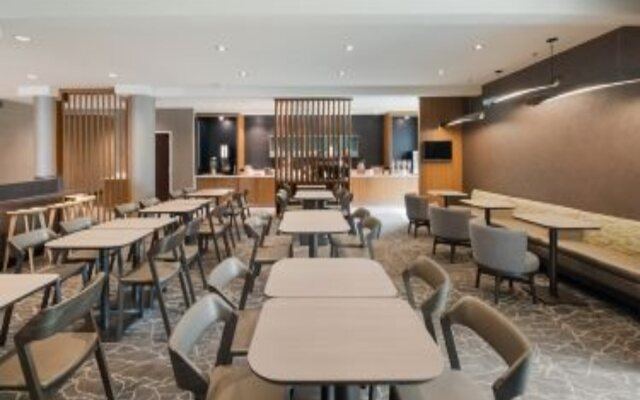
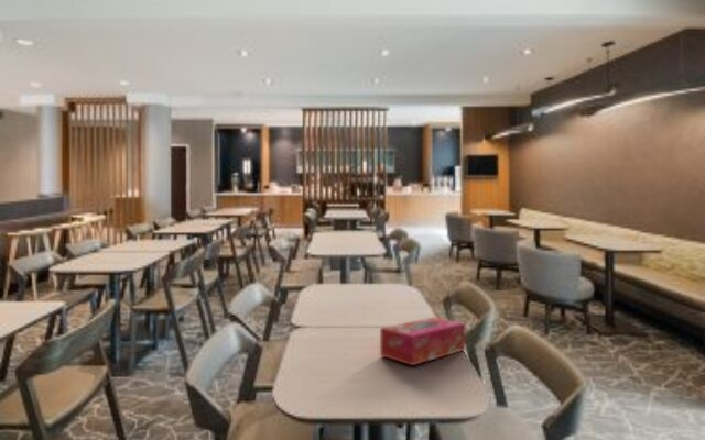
+ tissue box (423, 339)
